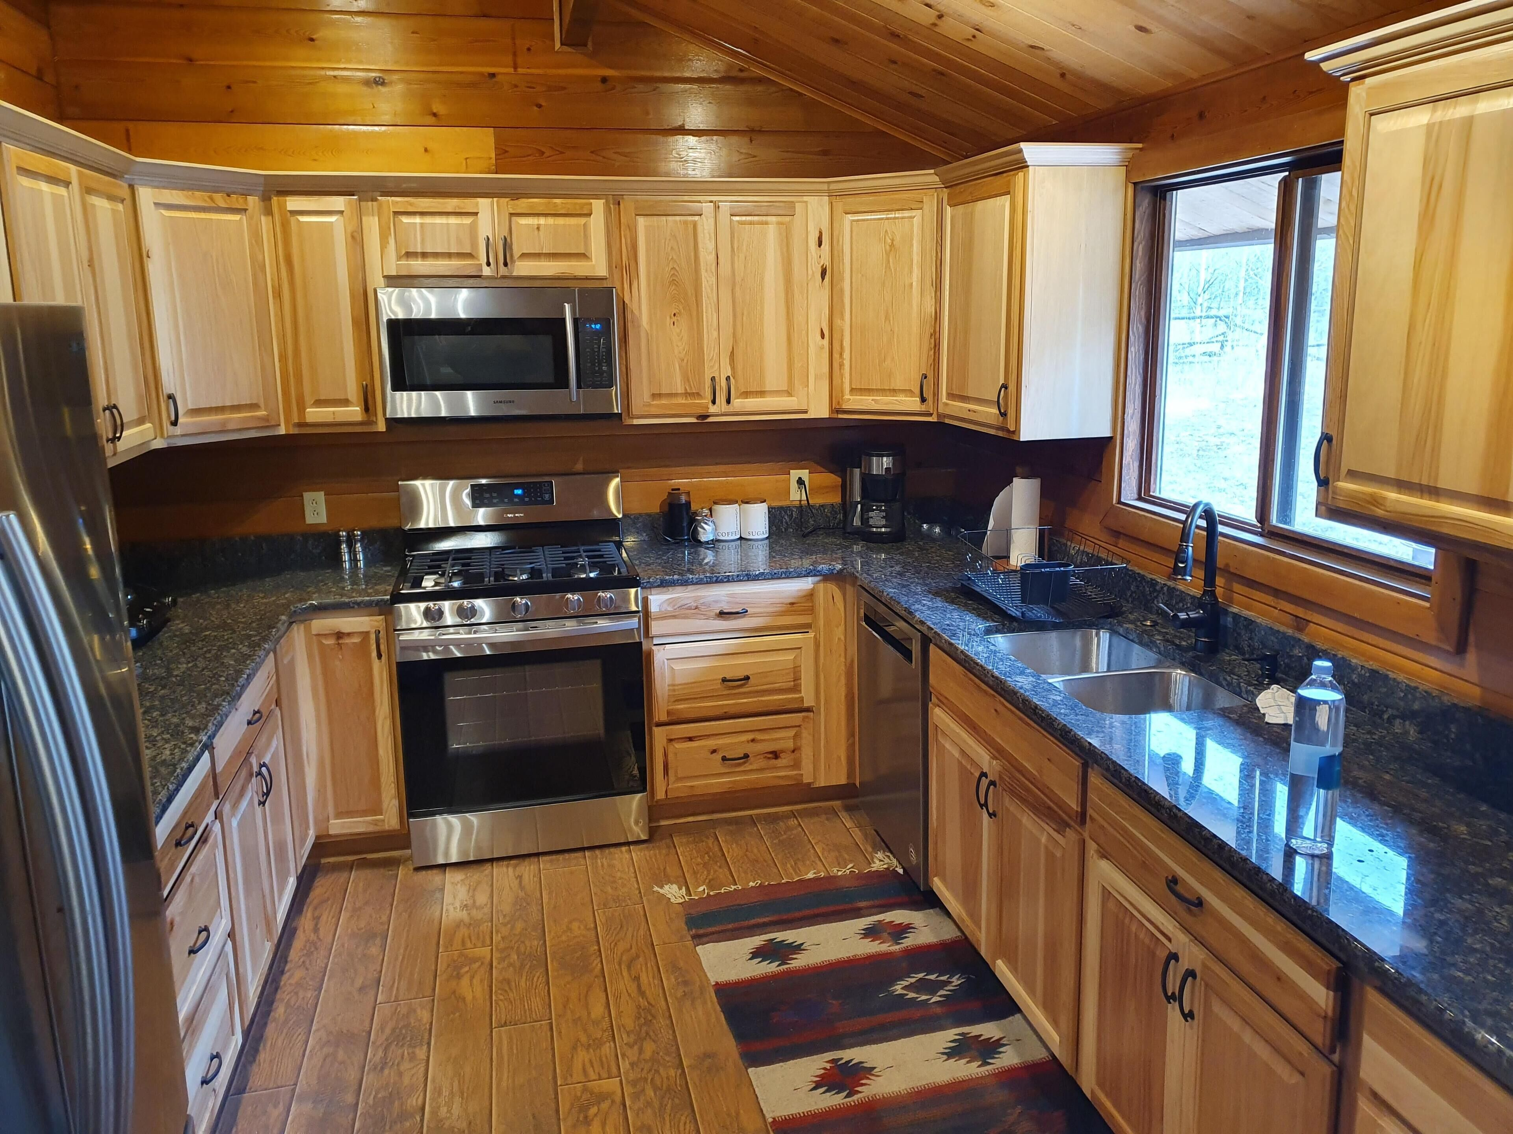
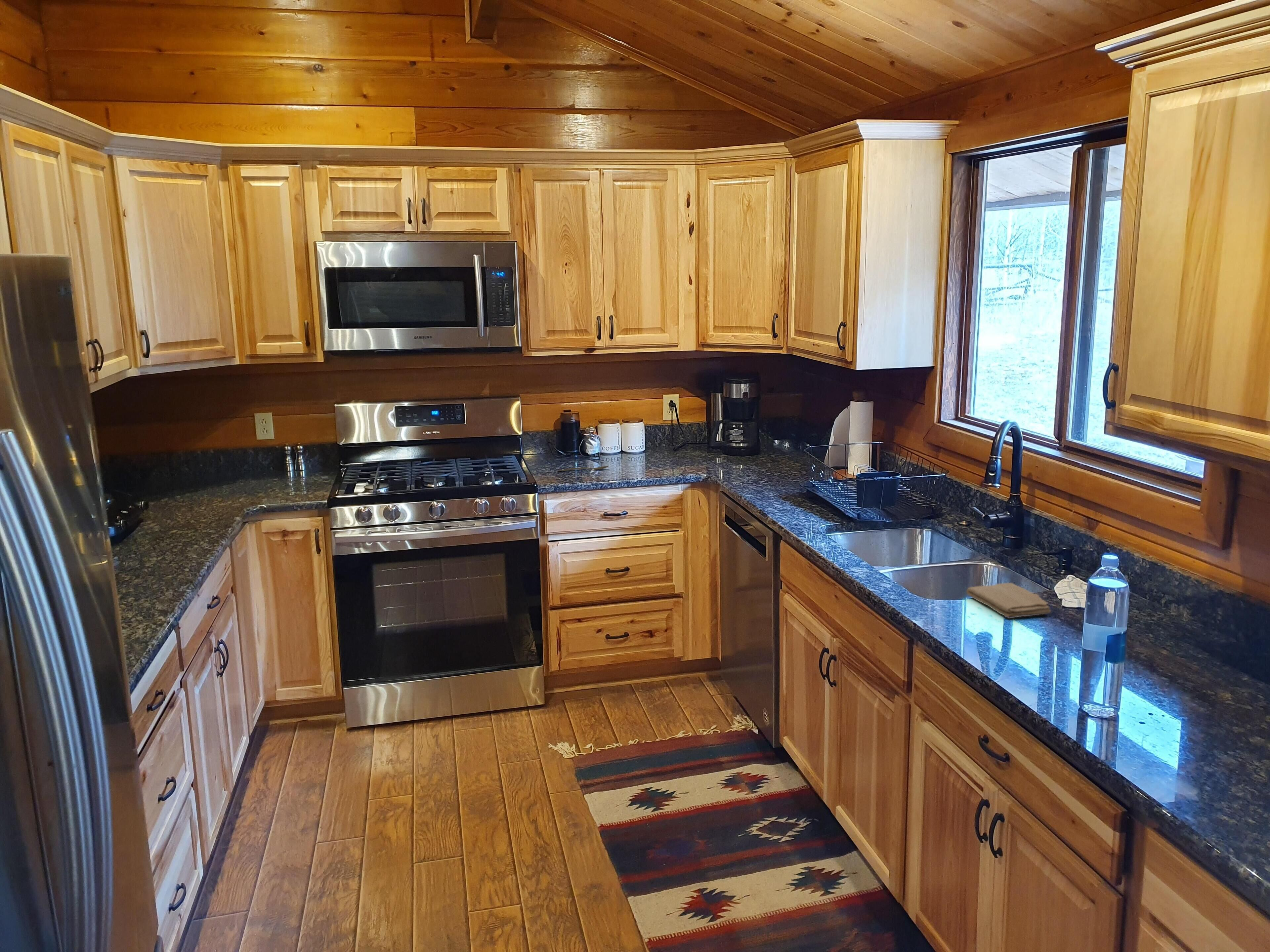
+ spoon (583, 468)
+ washcloth (1008, 599)
